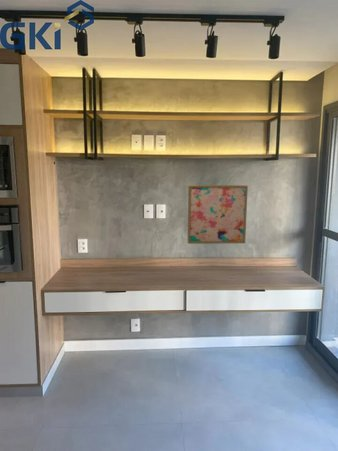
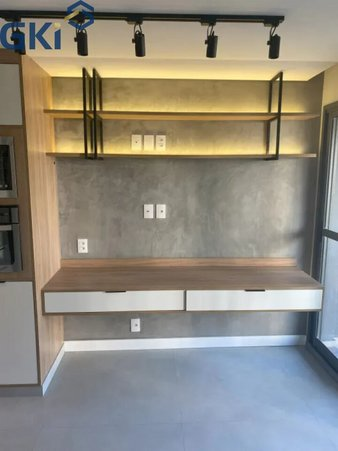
- wall art (217, 214)
